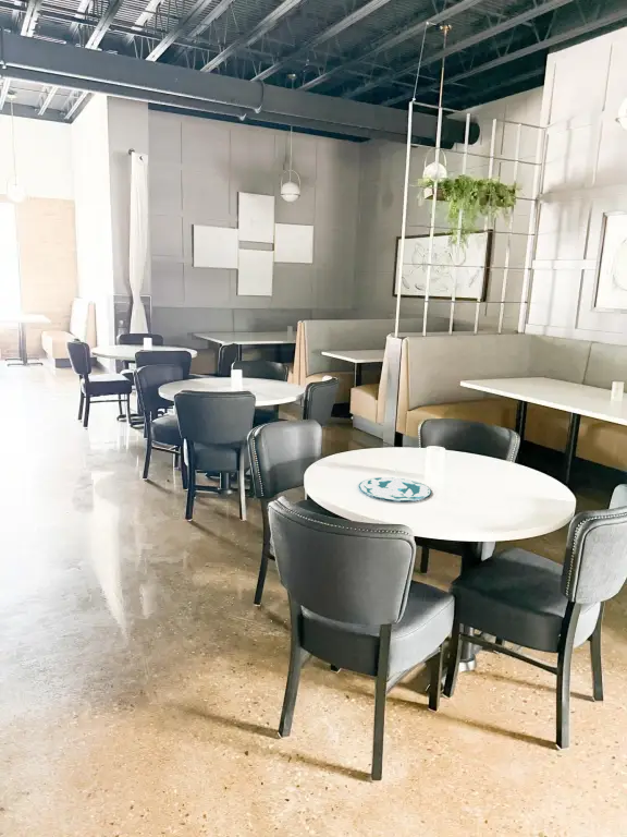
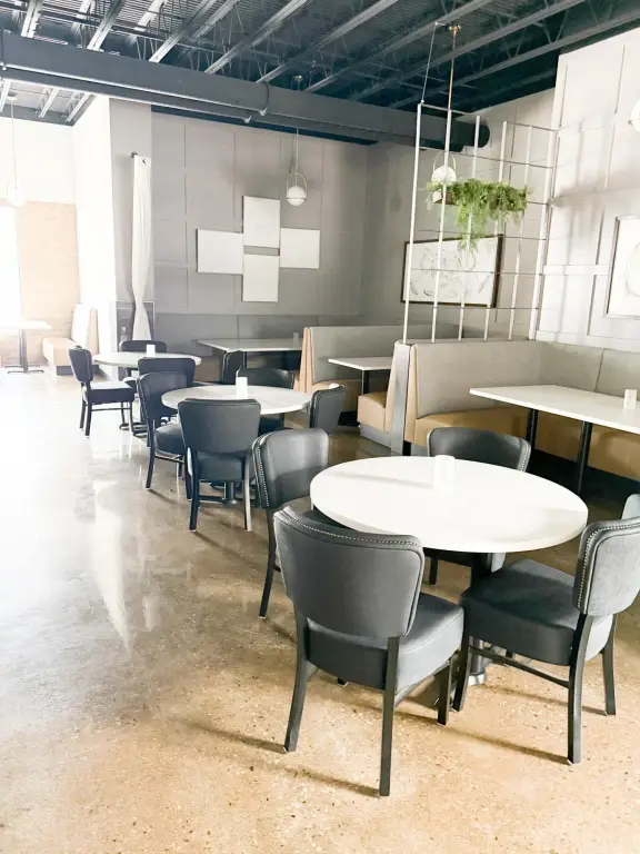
- plate (394, 485)
